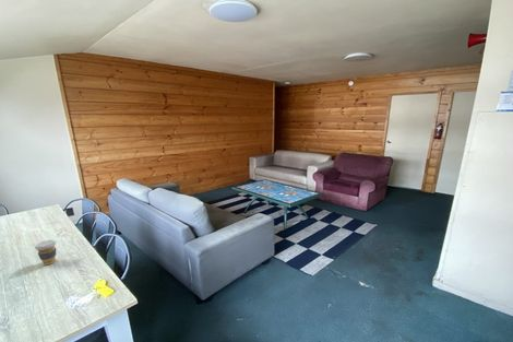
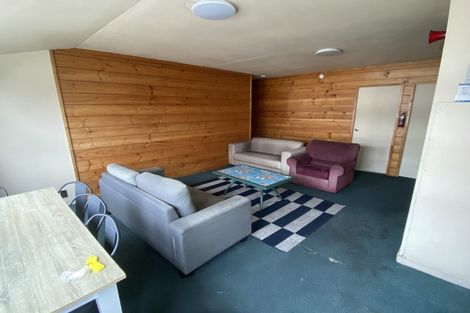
- coffee cup (47, 252)
